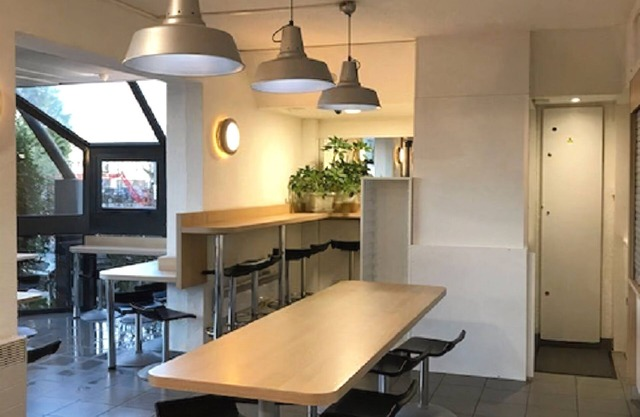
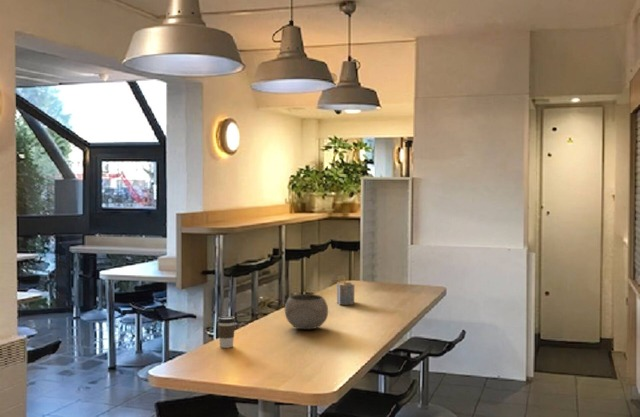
+ bowl (306, 312)
+ coffee cup (226, 331)
+ napkin holder (345, 289)
